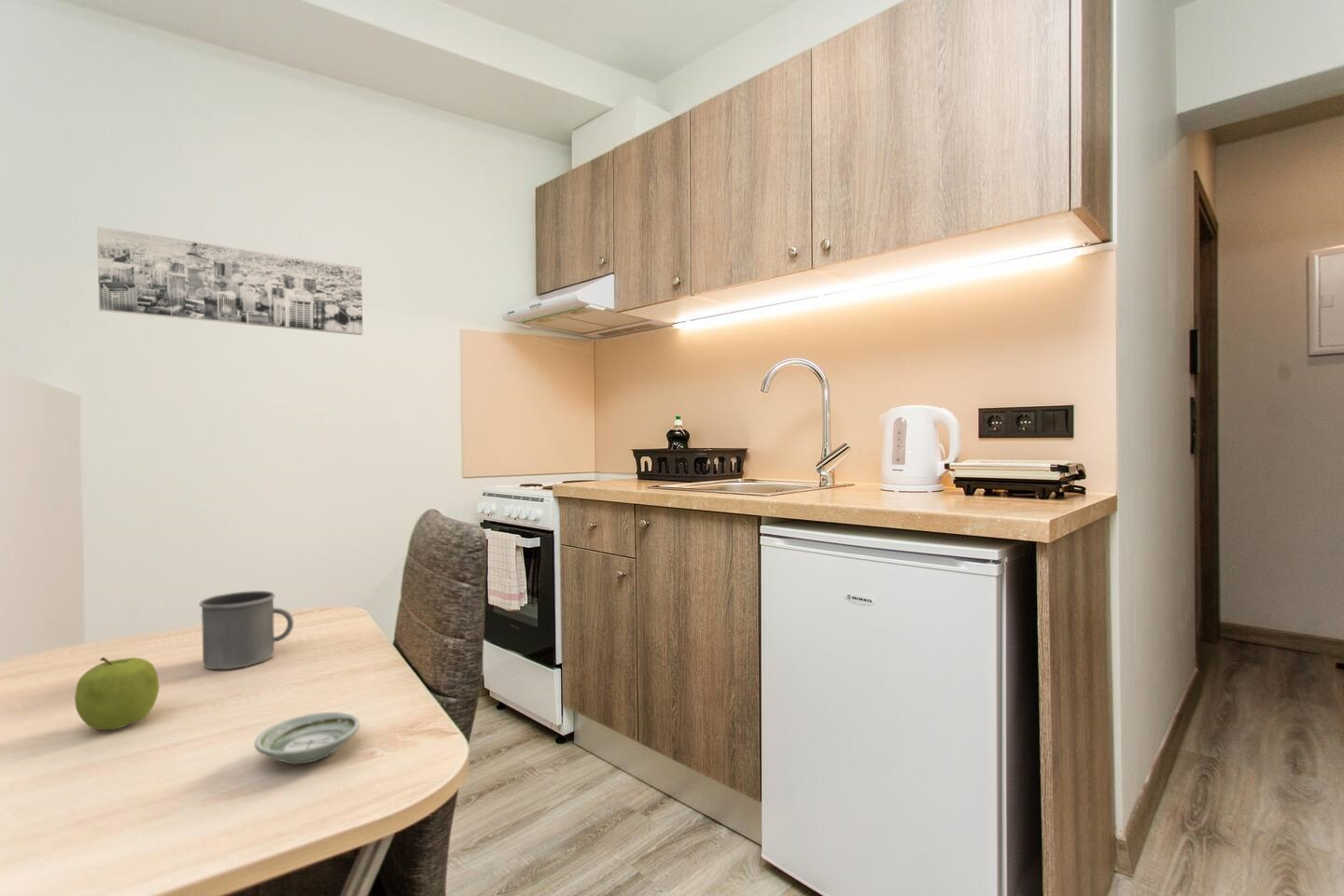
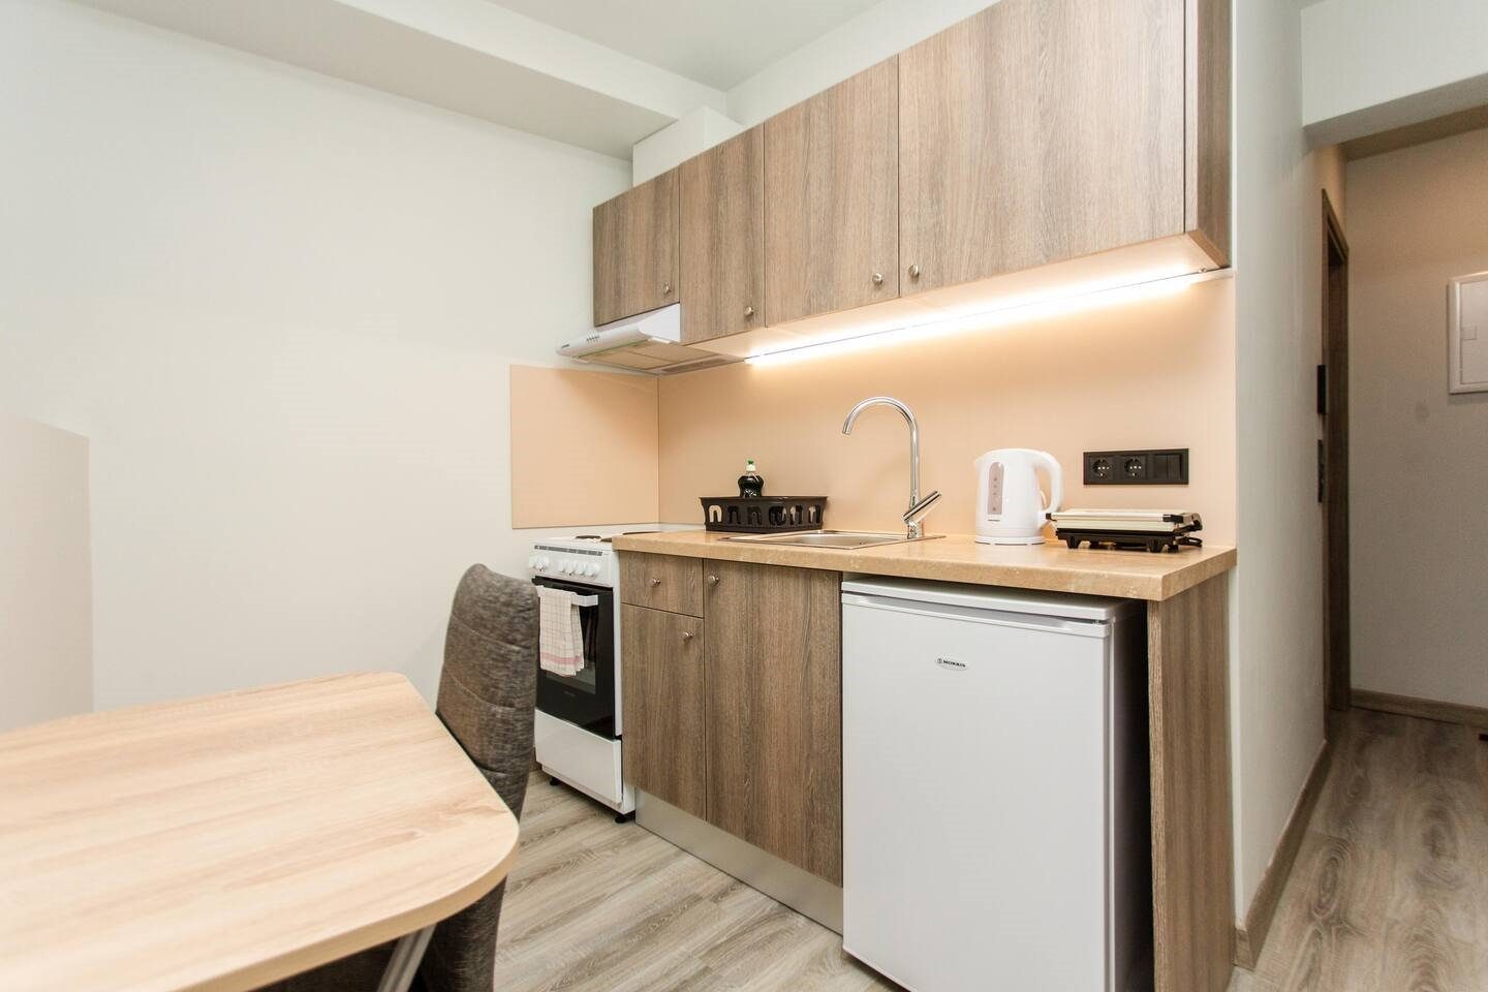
- mug (247, 627)
- fruit (118, 689)
- wall art (244, 287)
- saucer (309, 741)
